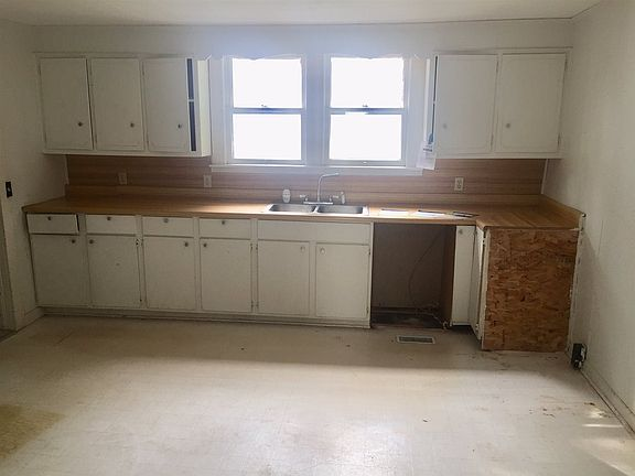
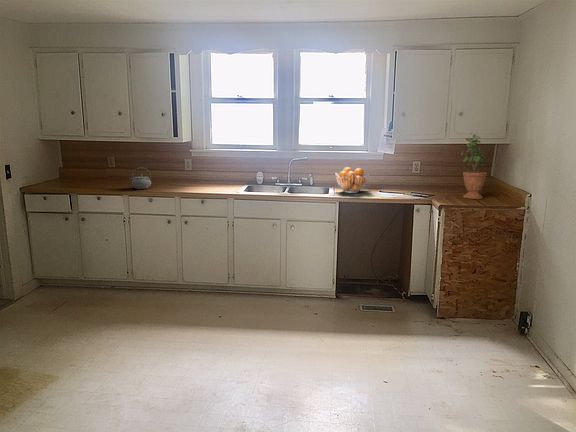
+ kettle (140, 177)
+ fruit basket (351, 179)
+ potted plant (472, 165)
